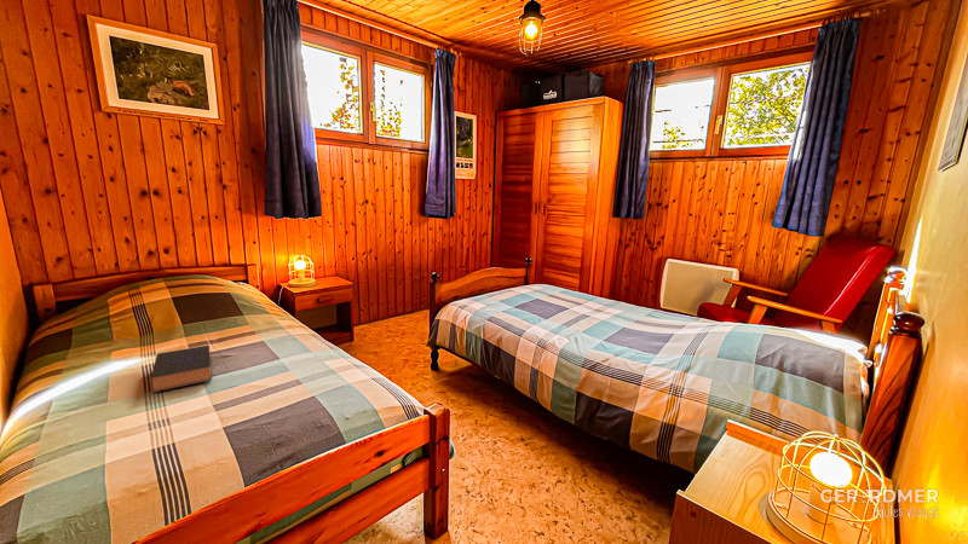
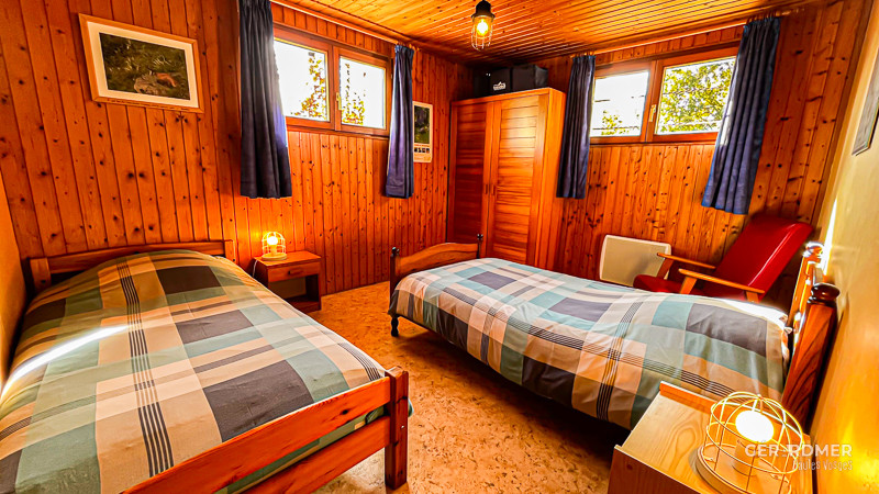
- book (183, 366)
